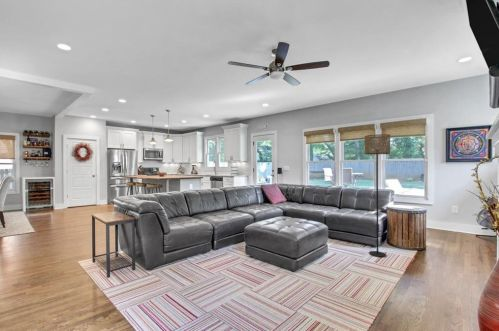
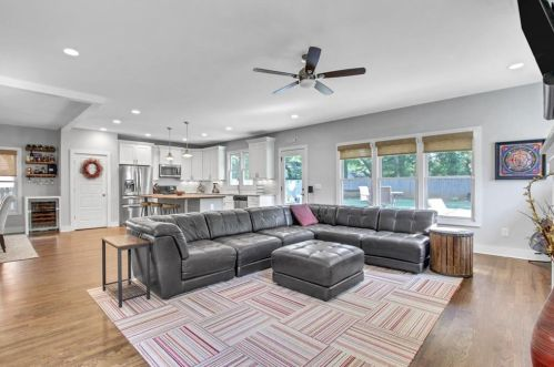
- floor lamp (377, 194)
